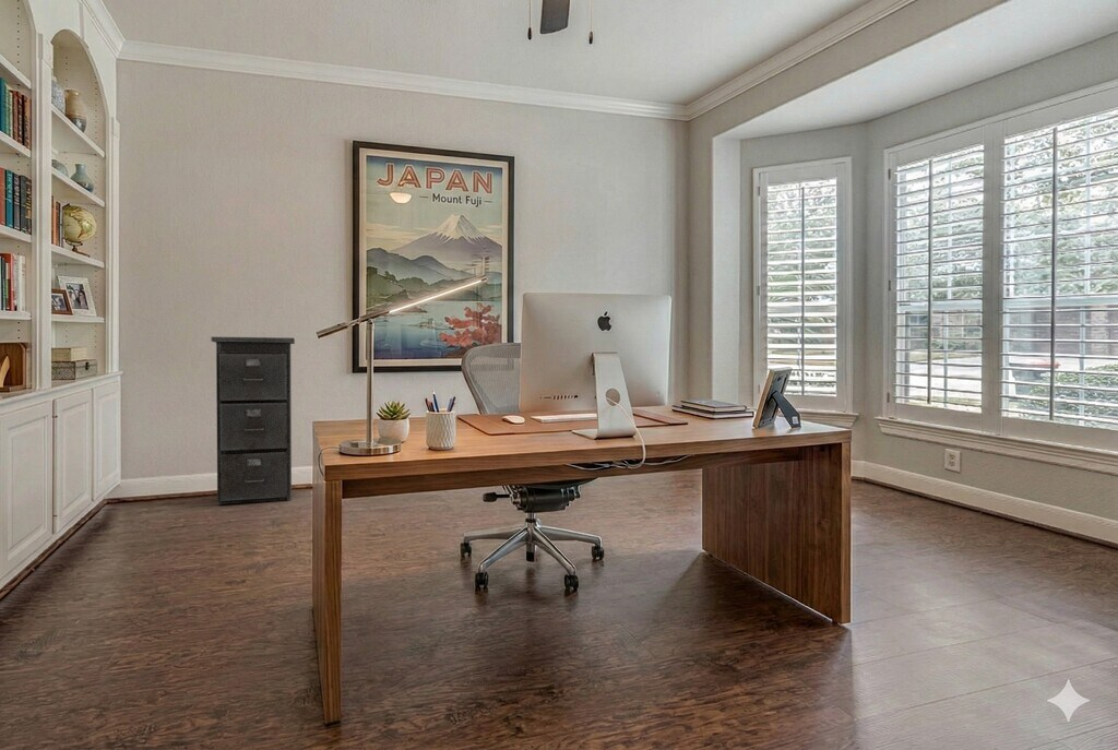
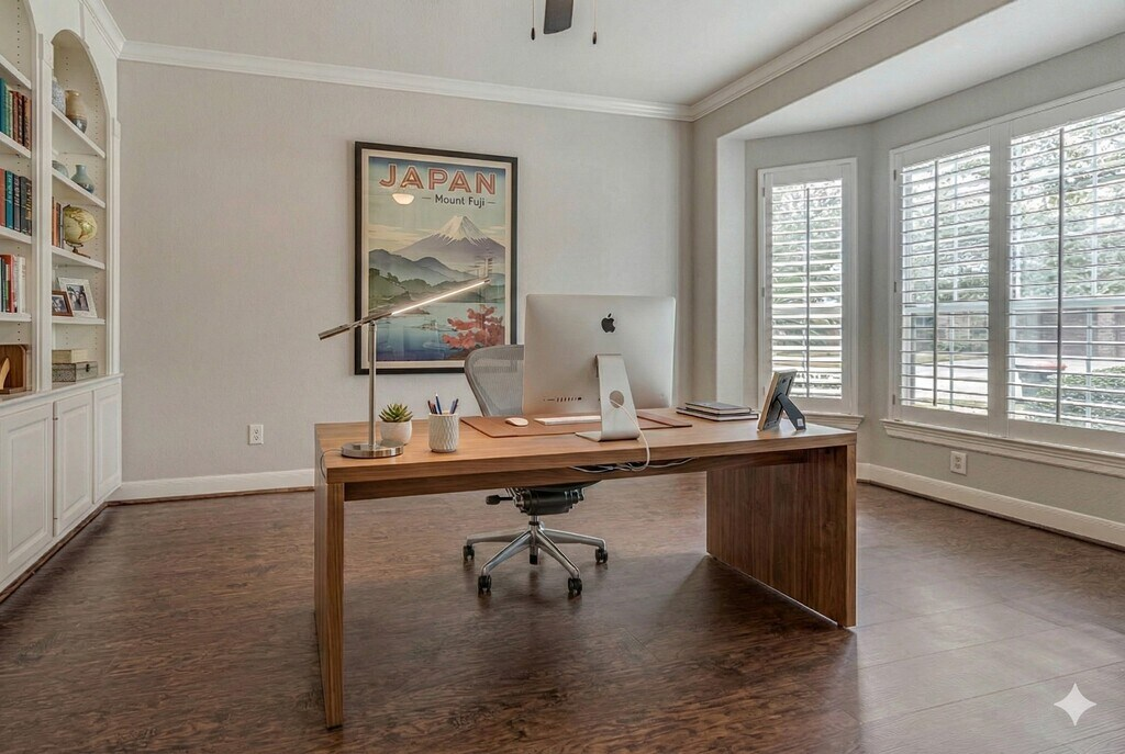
- filing cabinet (255, 417)
